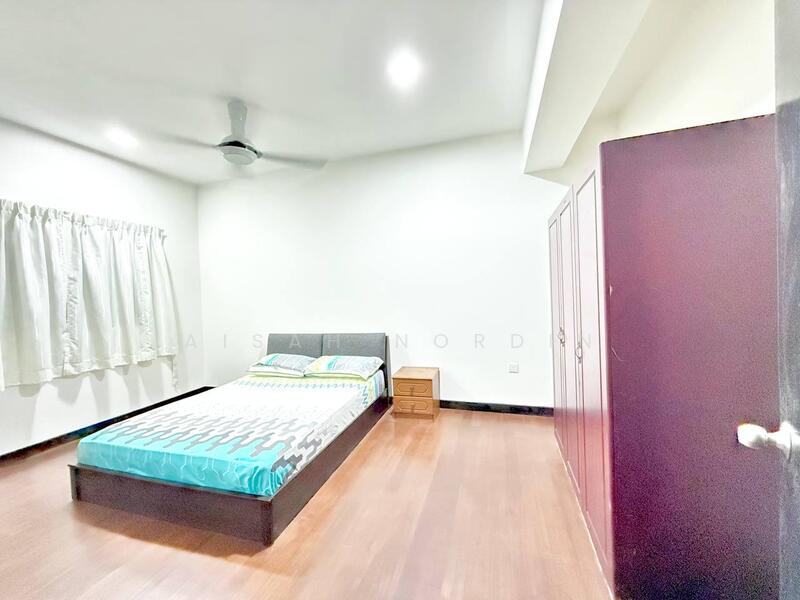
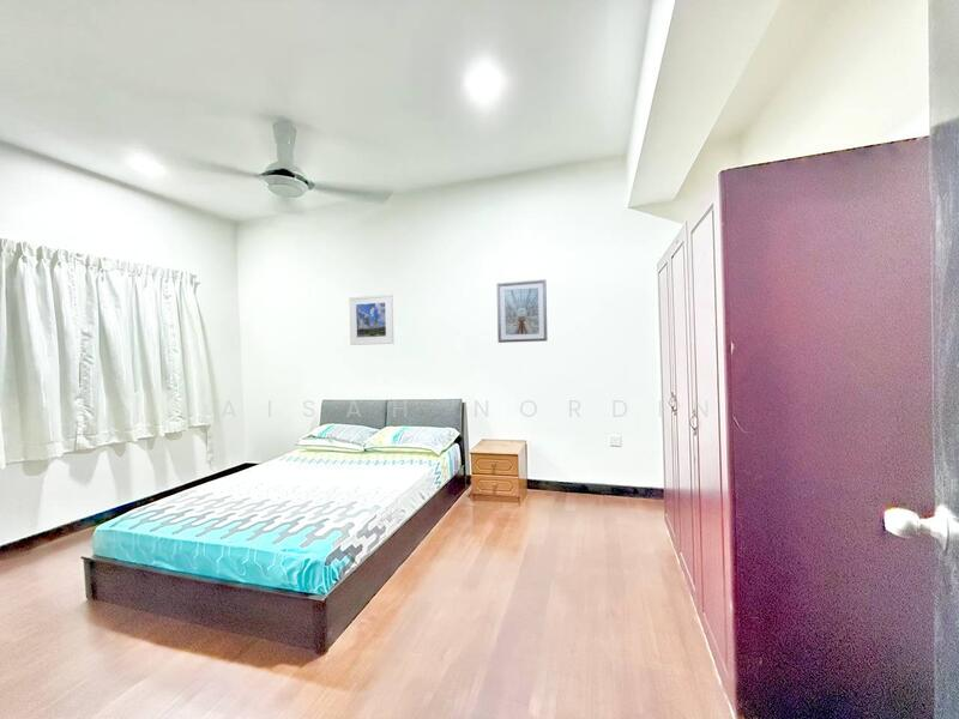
+ picture frame (521, 312)
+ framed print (370, 320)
